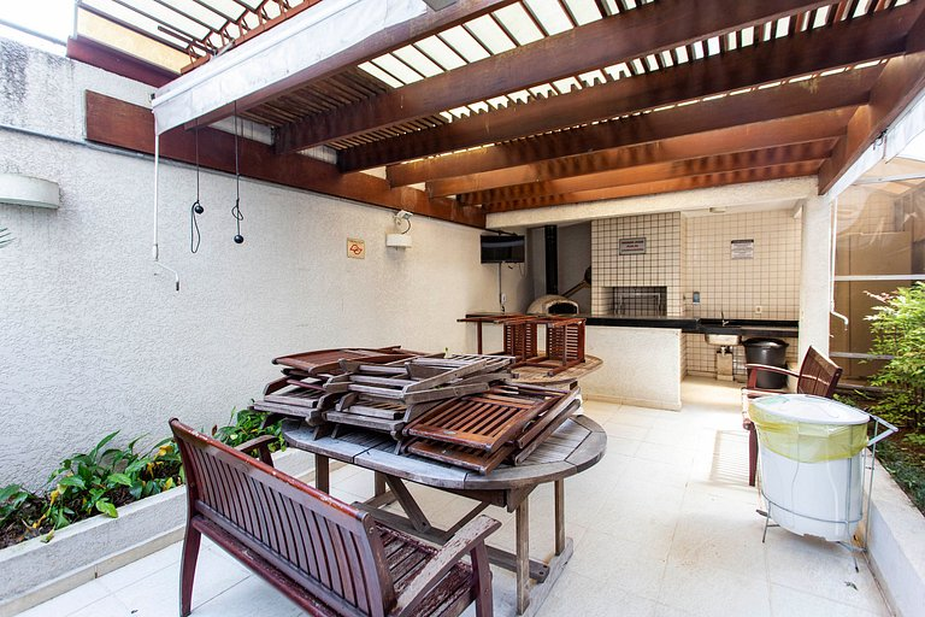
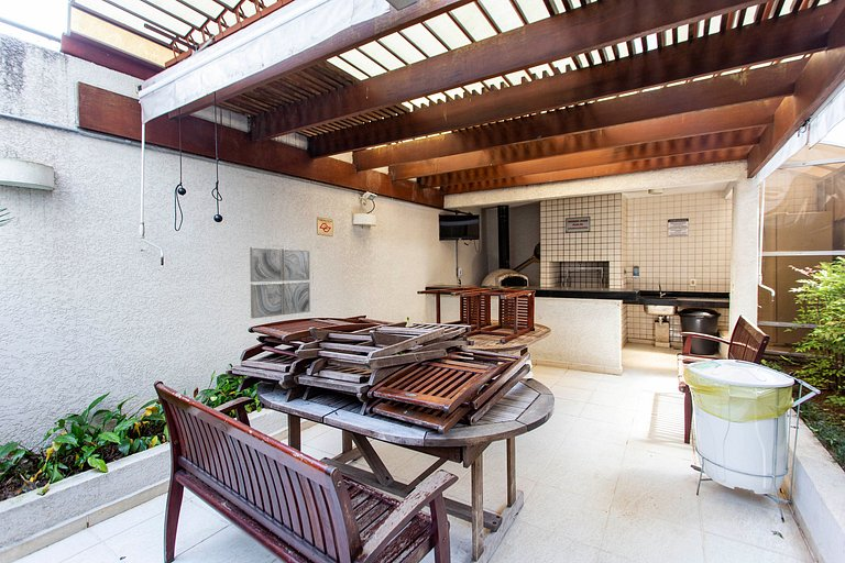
+ wall art (282, 280)
